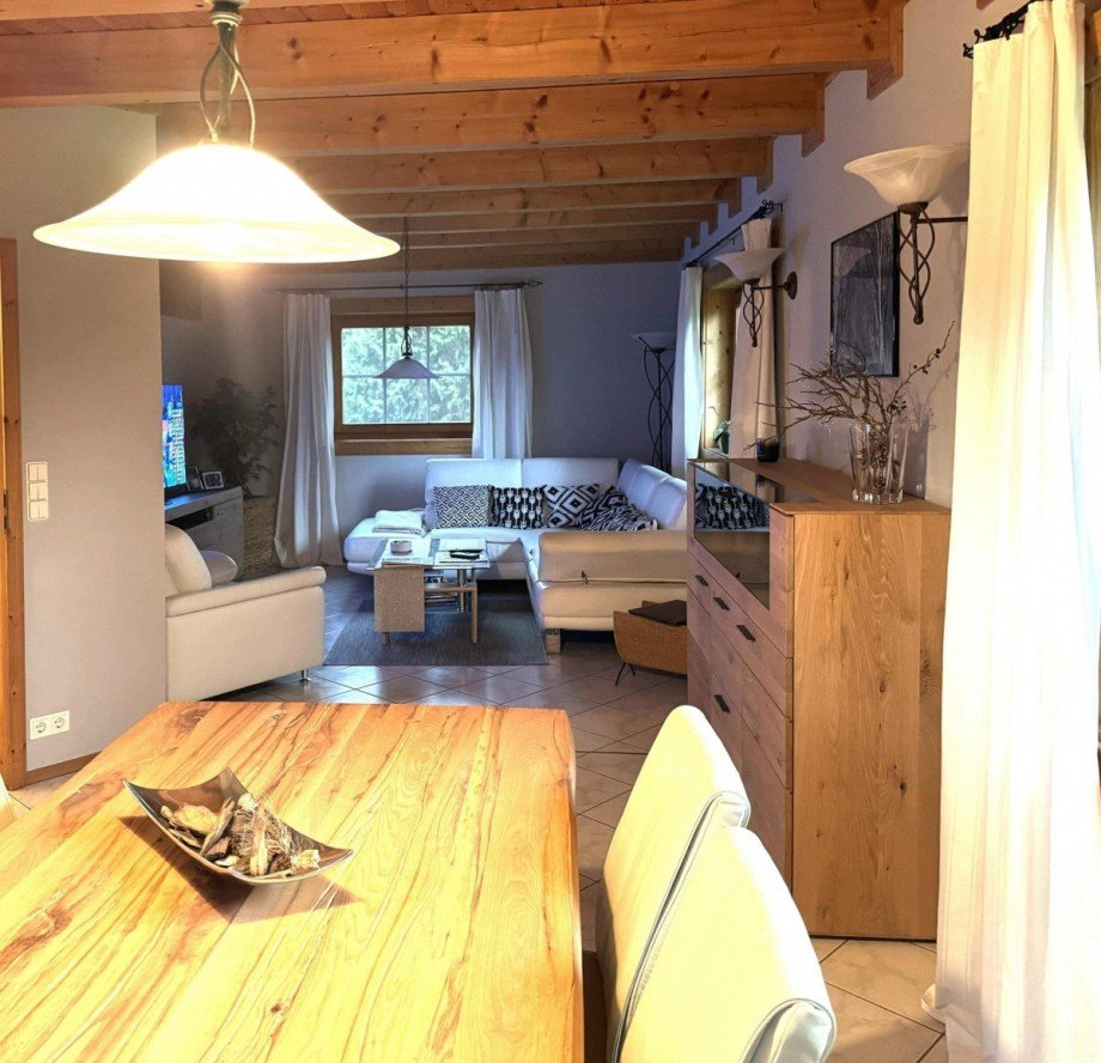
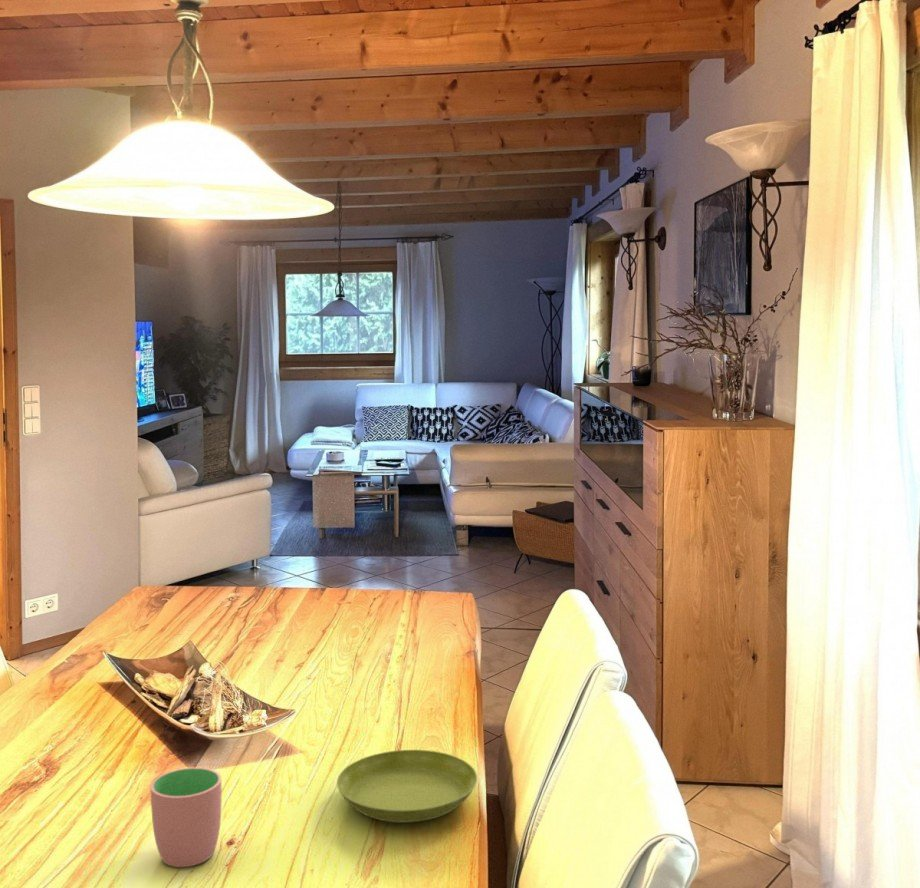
+ cup (186, 812)
+ saucer (407, 787)
